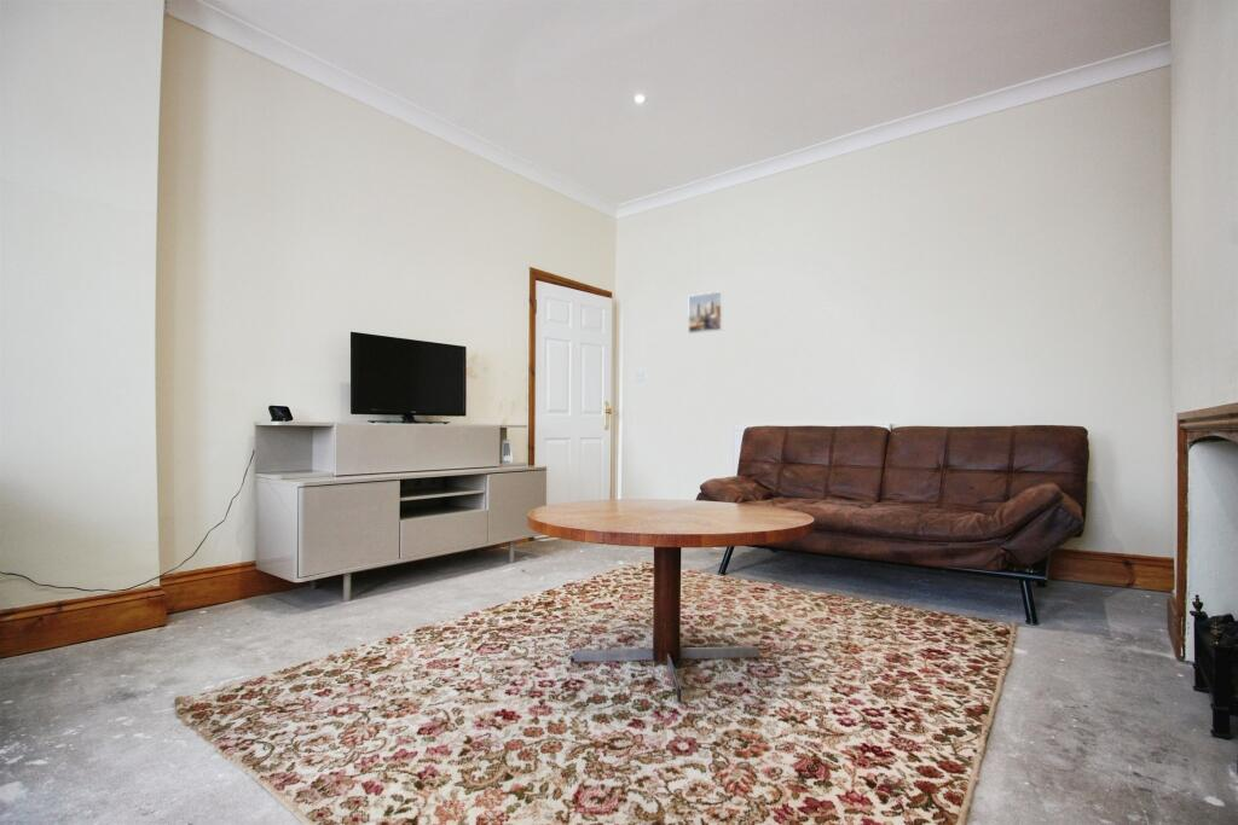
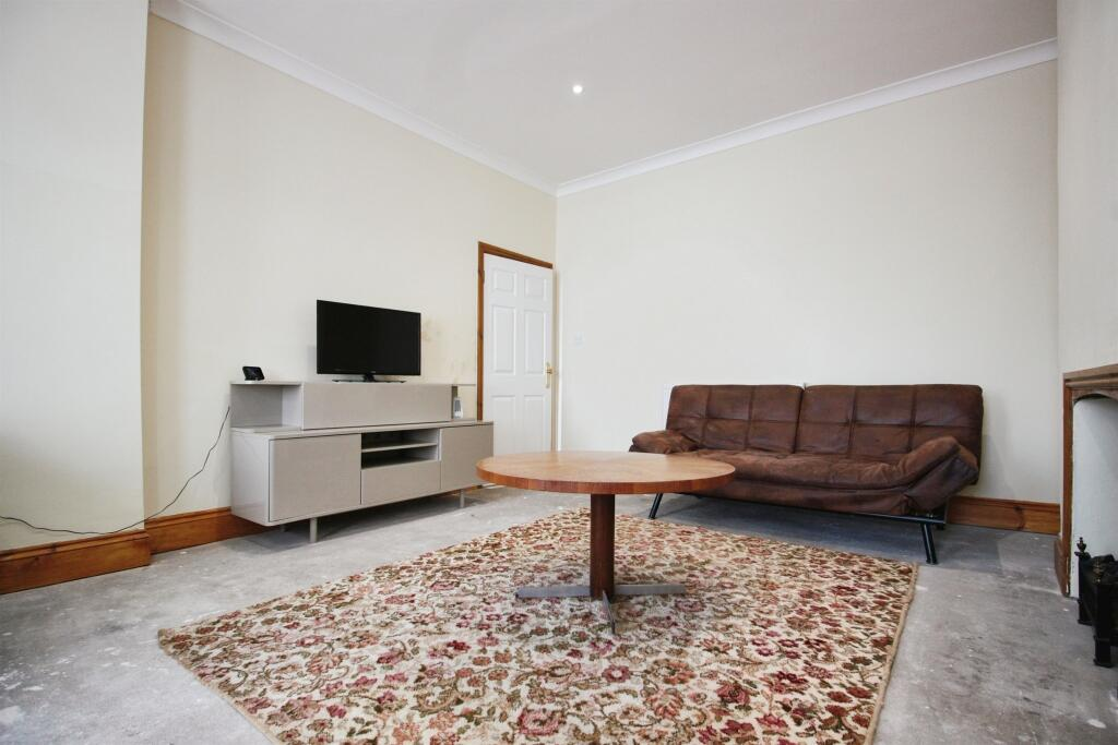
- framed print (705, 313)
